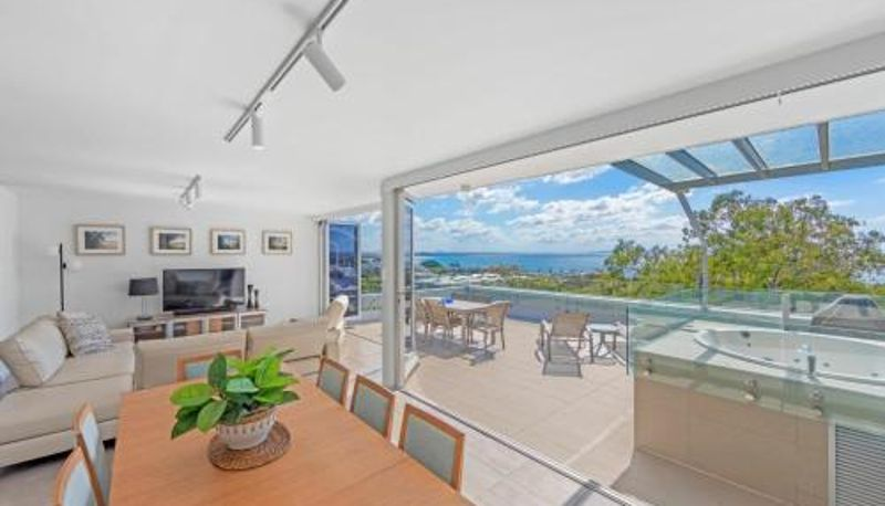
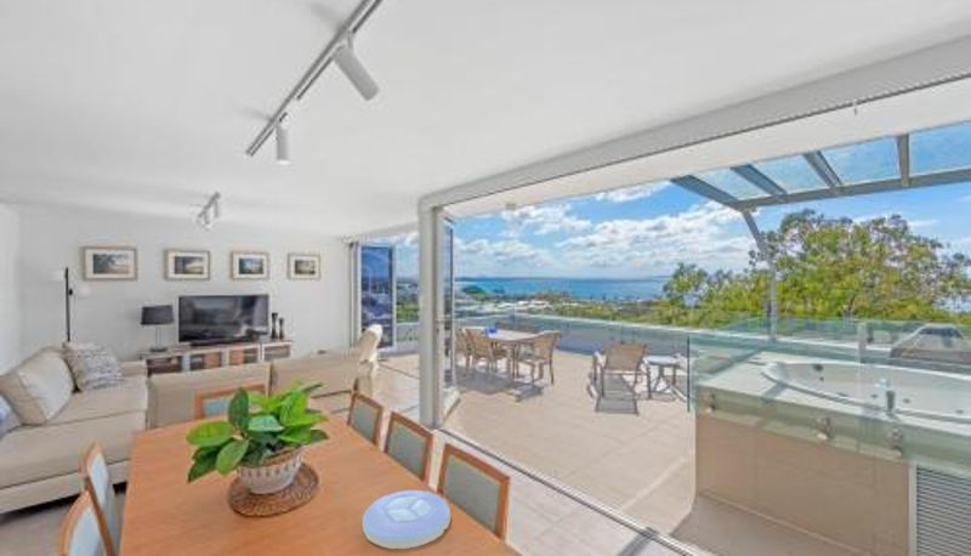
+ plate (407, 514)
